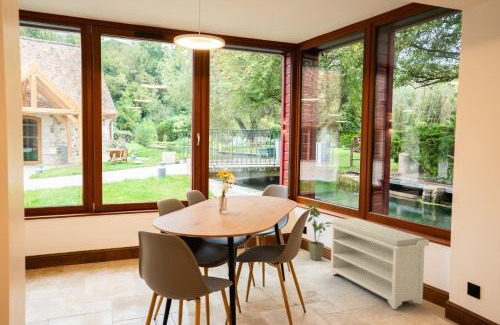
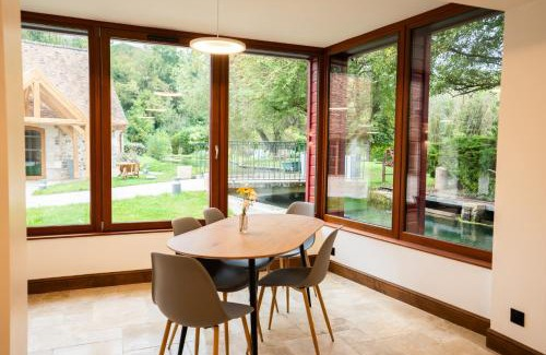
- bench (373, 257)
- house plant (315, 232)
